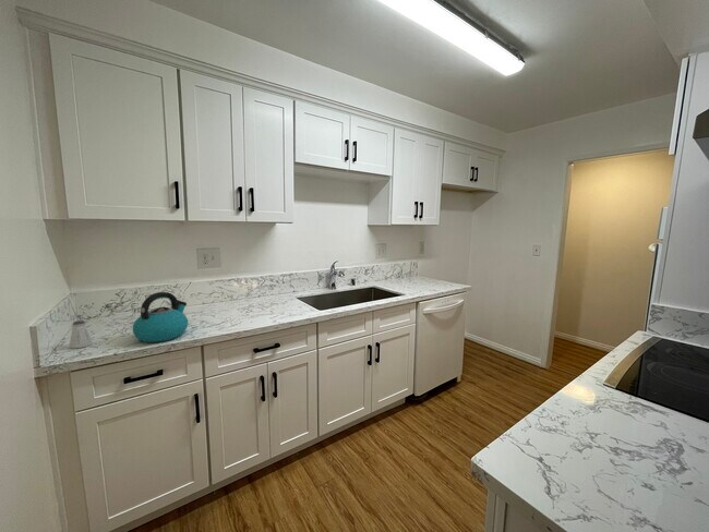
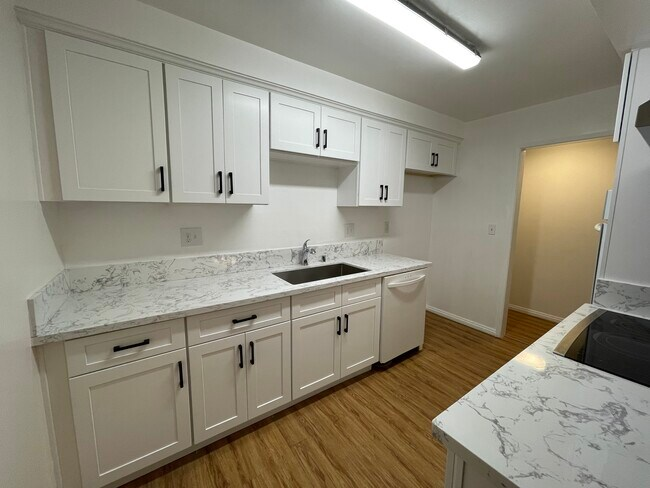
- saltshaker (80, 332)
- kettle (164, 313)
